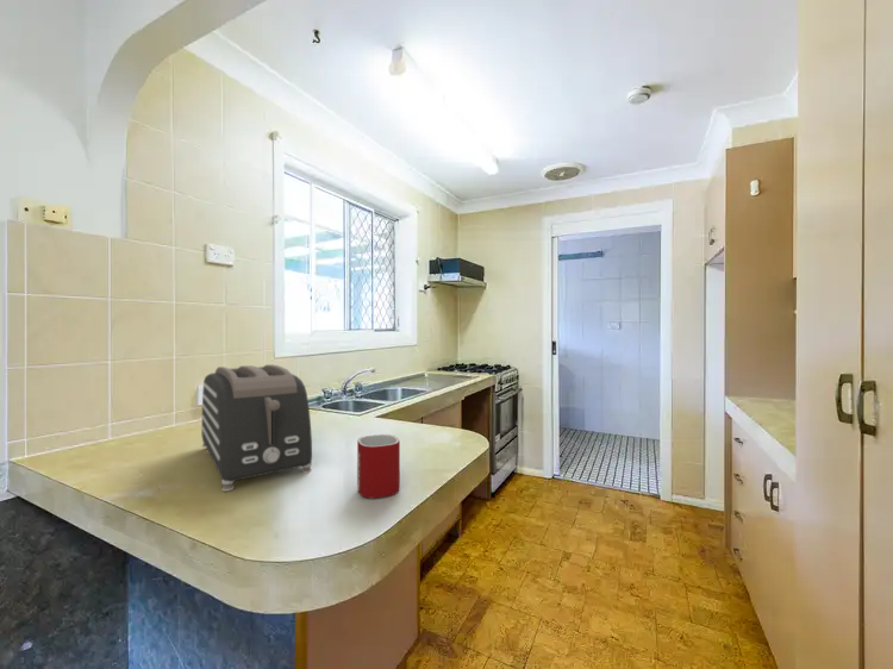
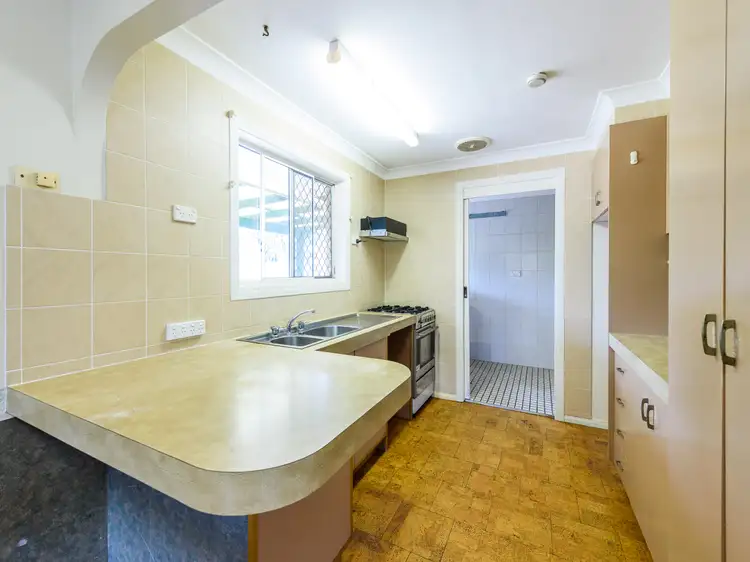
- mug (376, 462)
- toaster (252, 413)
